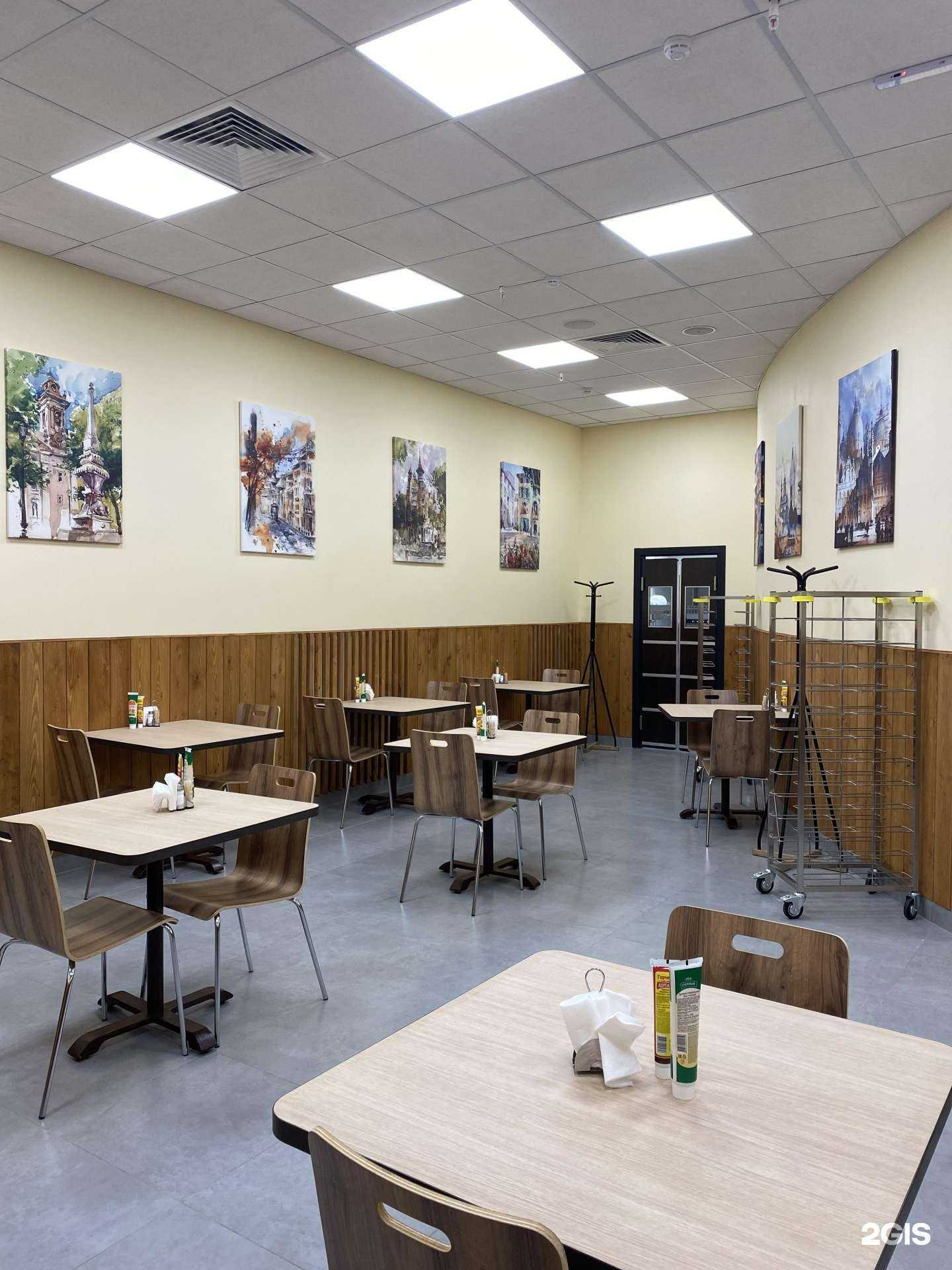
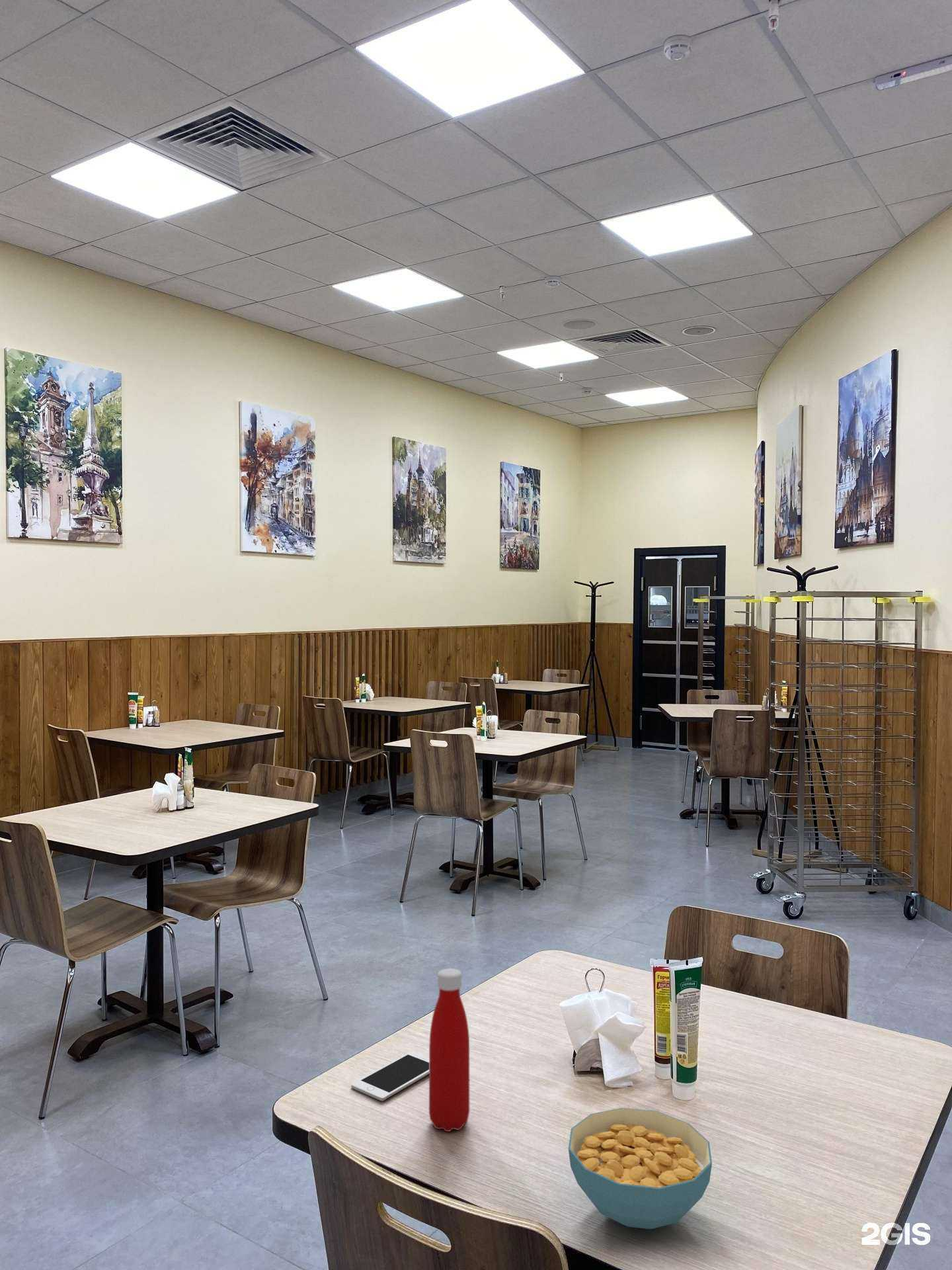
+ cereal bowl (639, 1179)
+ bottle (449, 1047)
+ cell phone (397, 1075)
